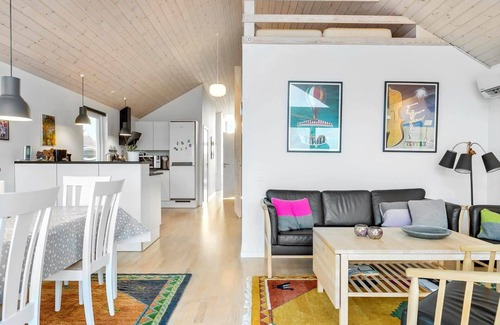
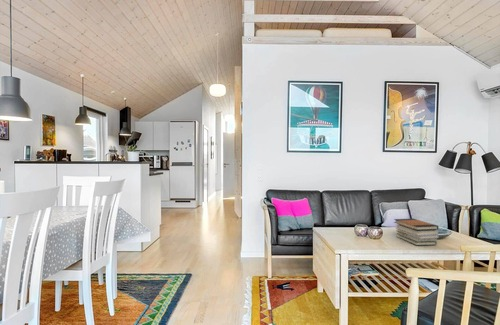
+ book stack (415, 231)
